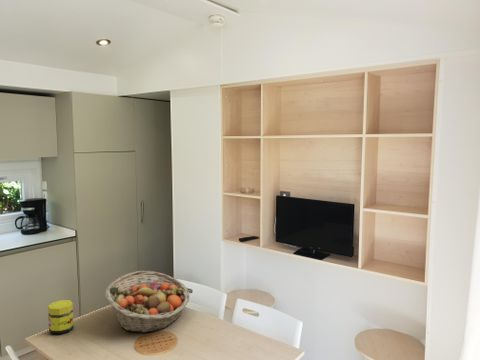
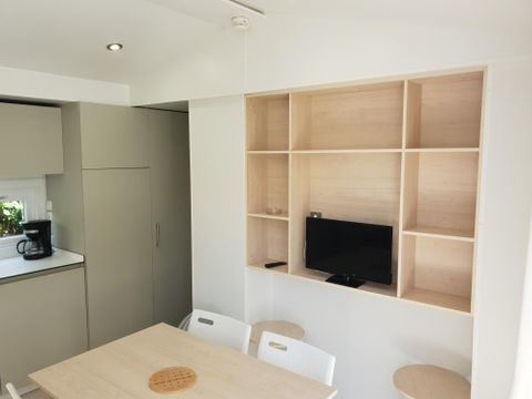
- jar (60, 317)
- fruit basket (149, 299)
